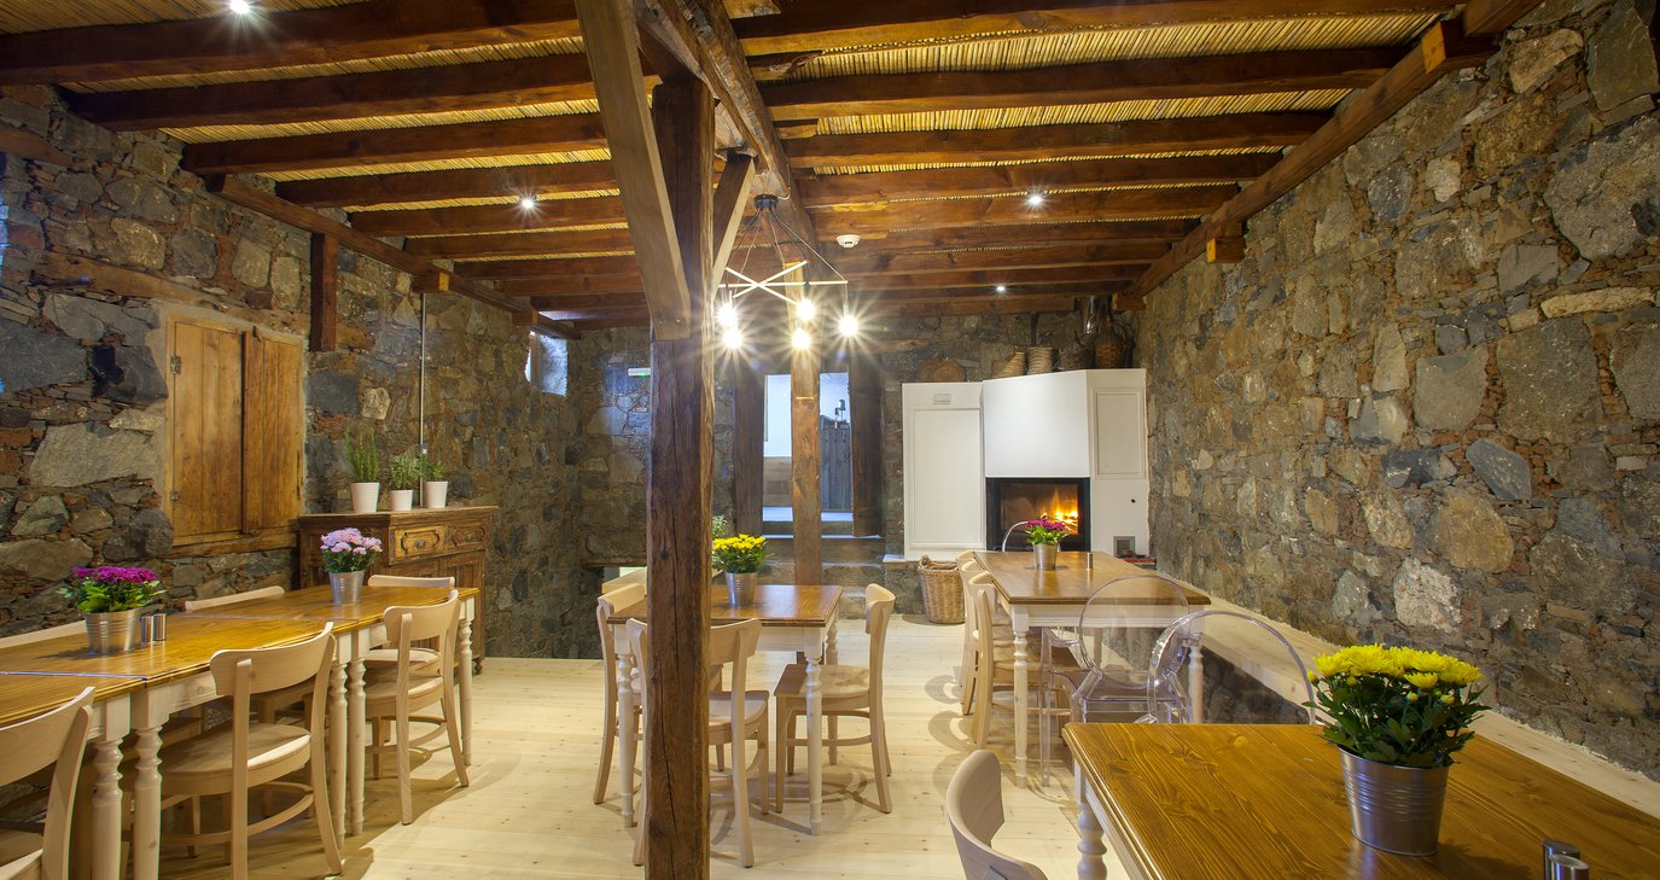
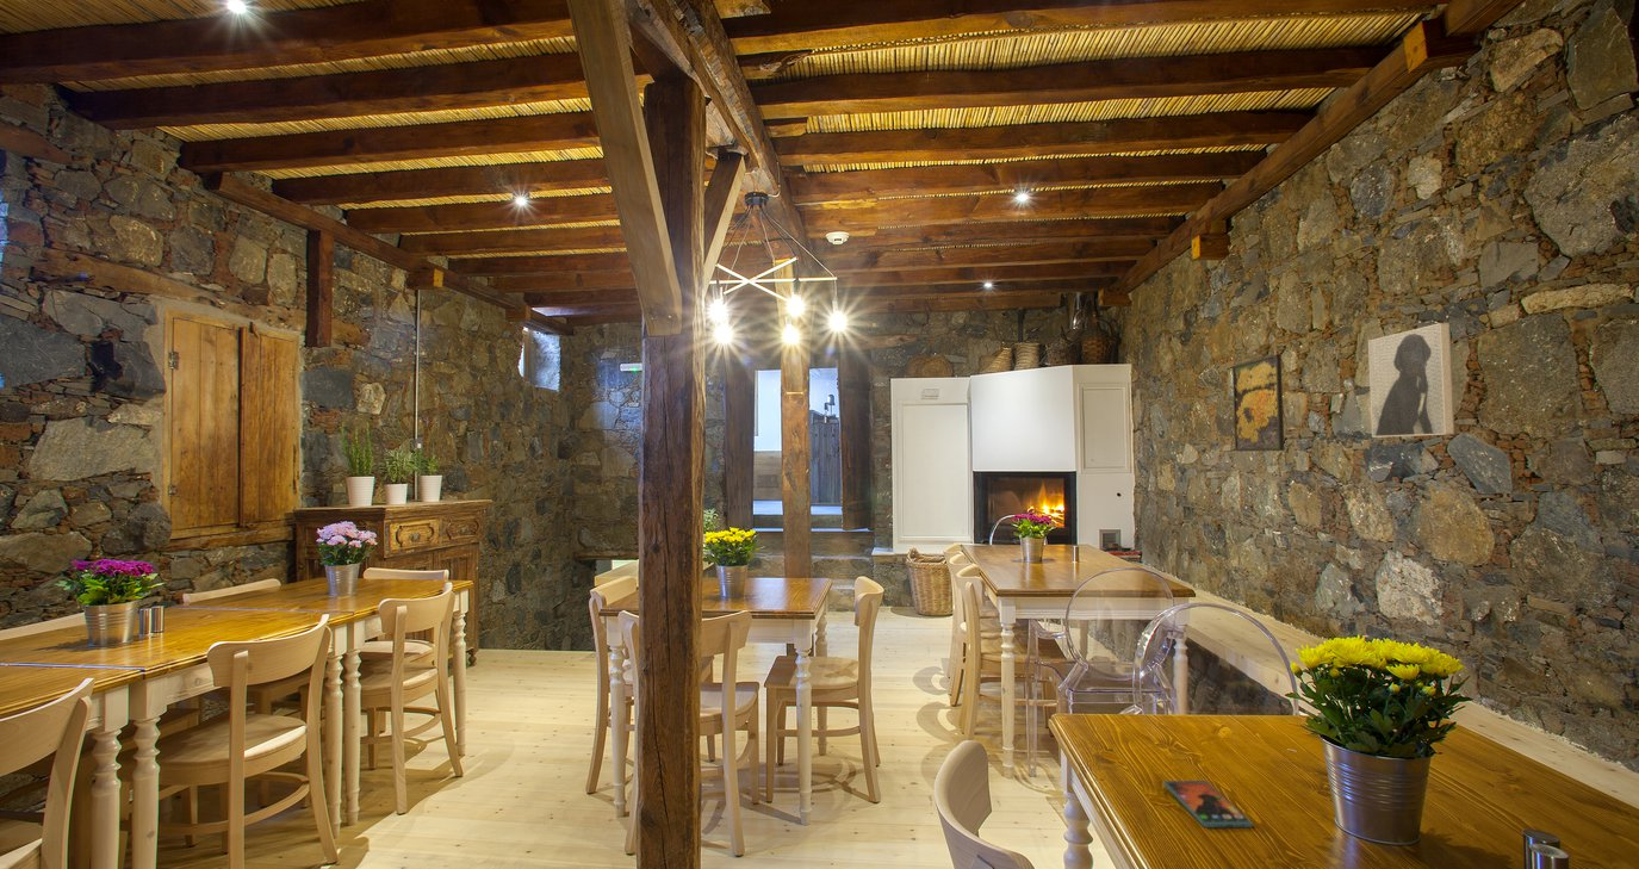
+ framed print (1256, 405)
+ smartphone (1205, 802)
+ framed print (1408, 384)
